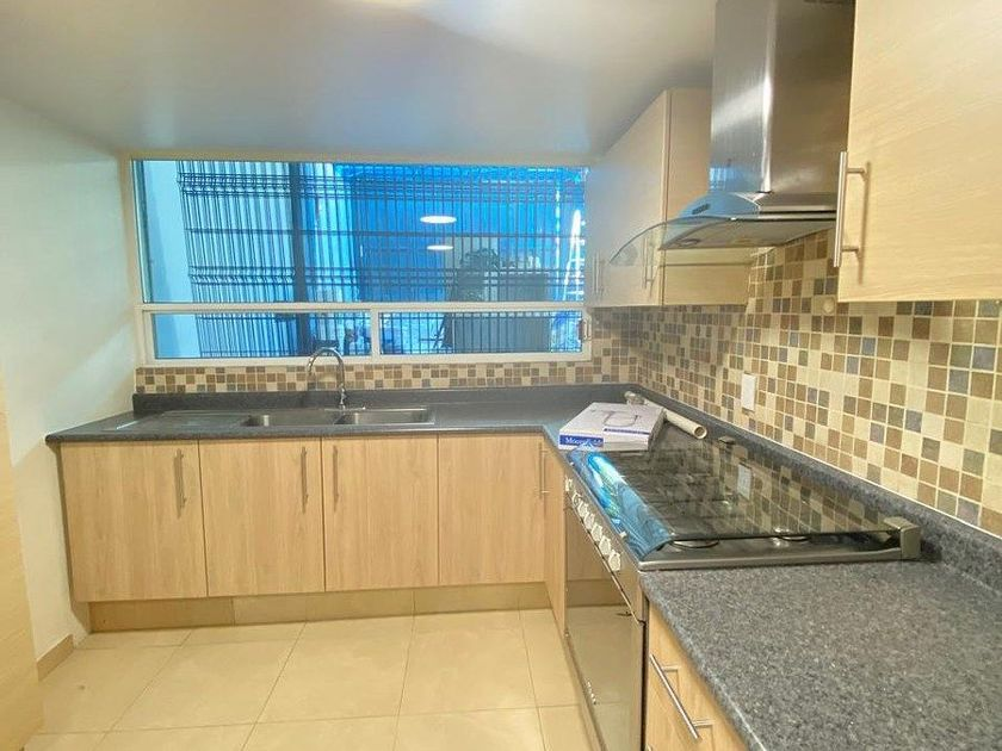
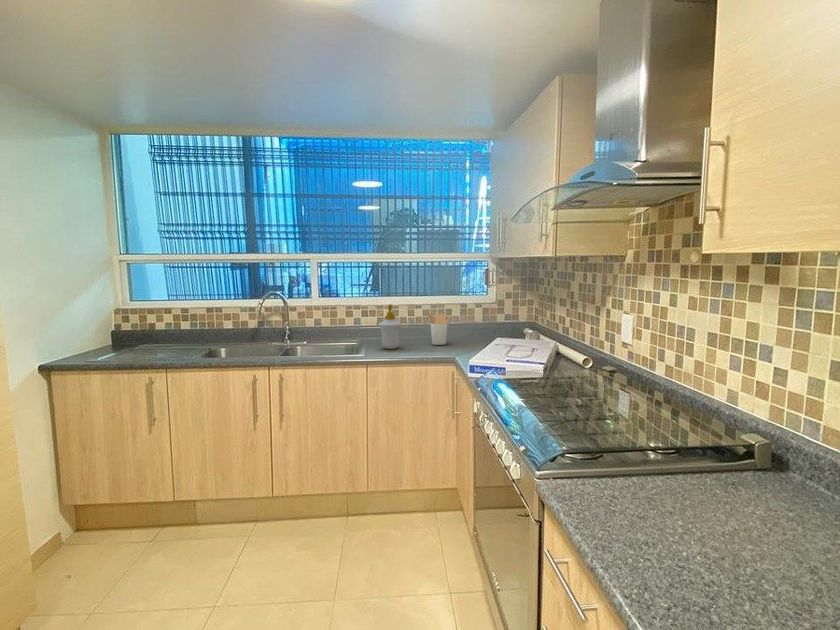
+ soap bottle (390, 326)
+ utensil holder (439, 328)
